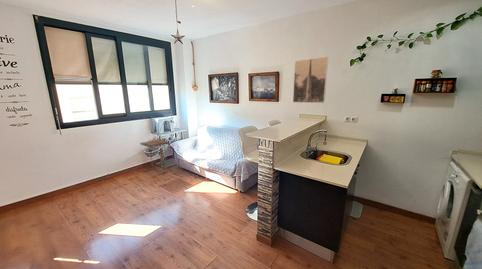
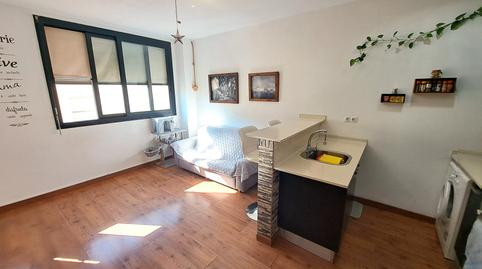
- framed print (309, 81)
- side table (151, 156)
